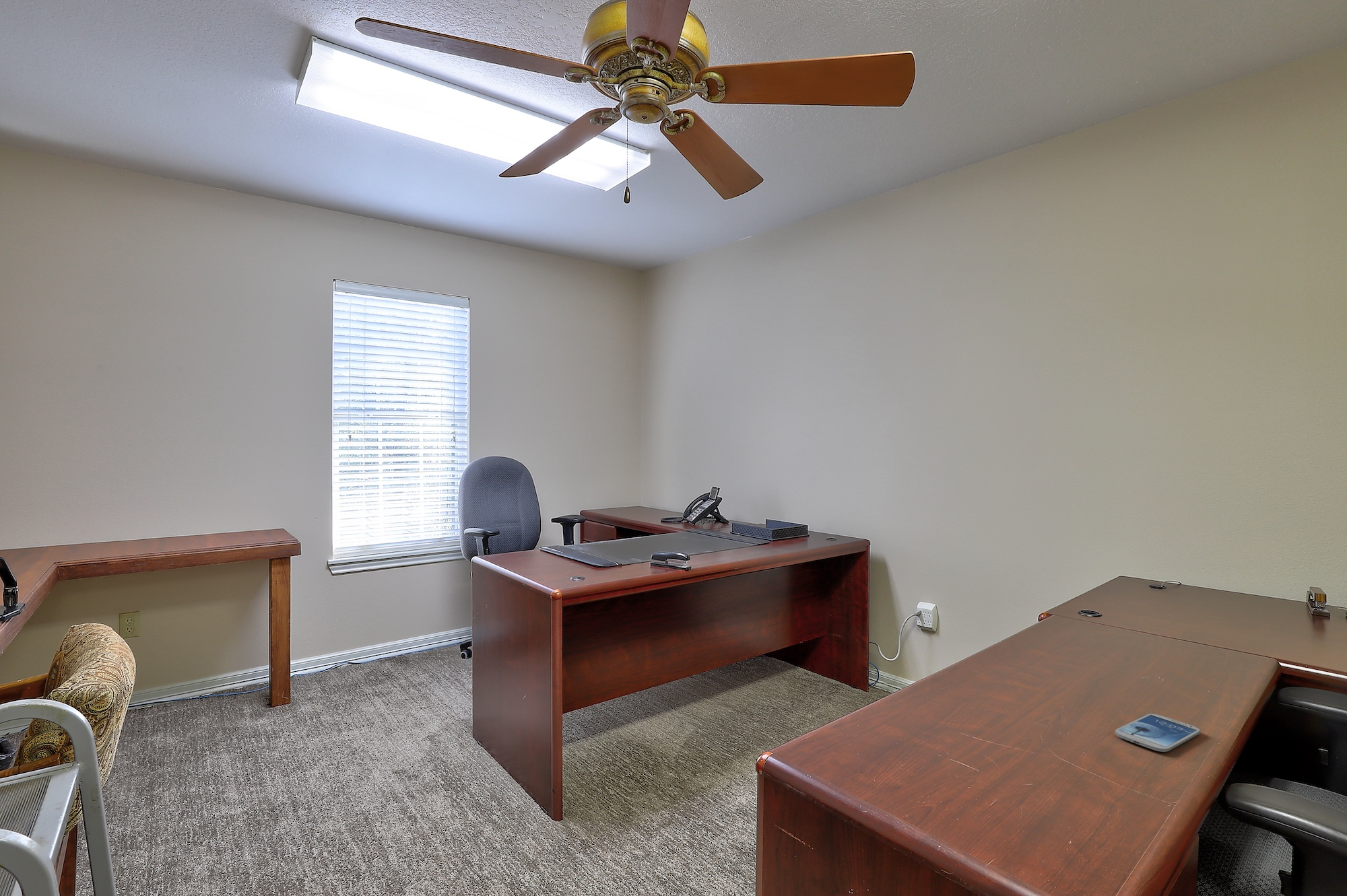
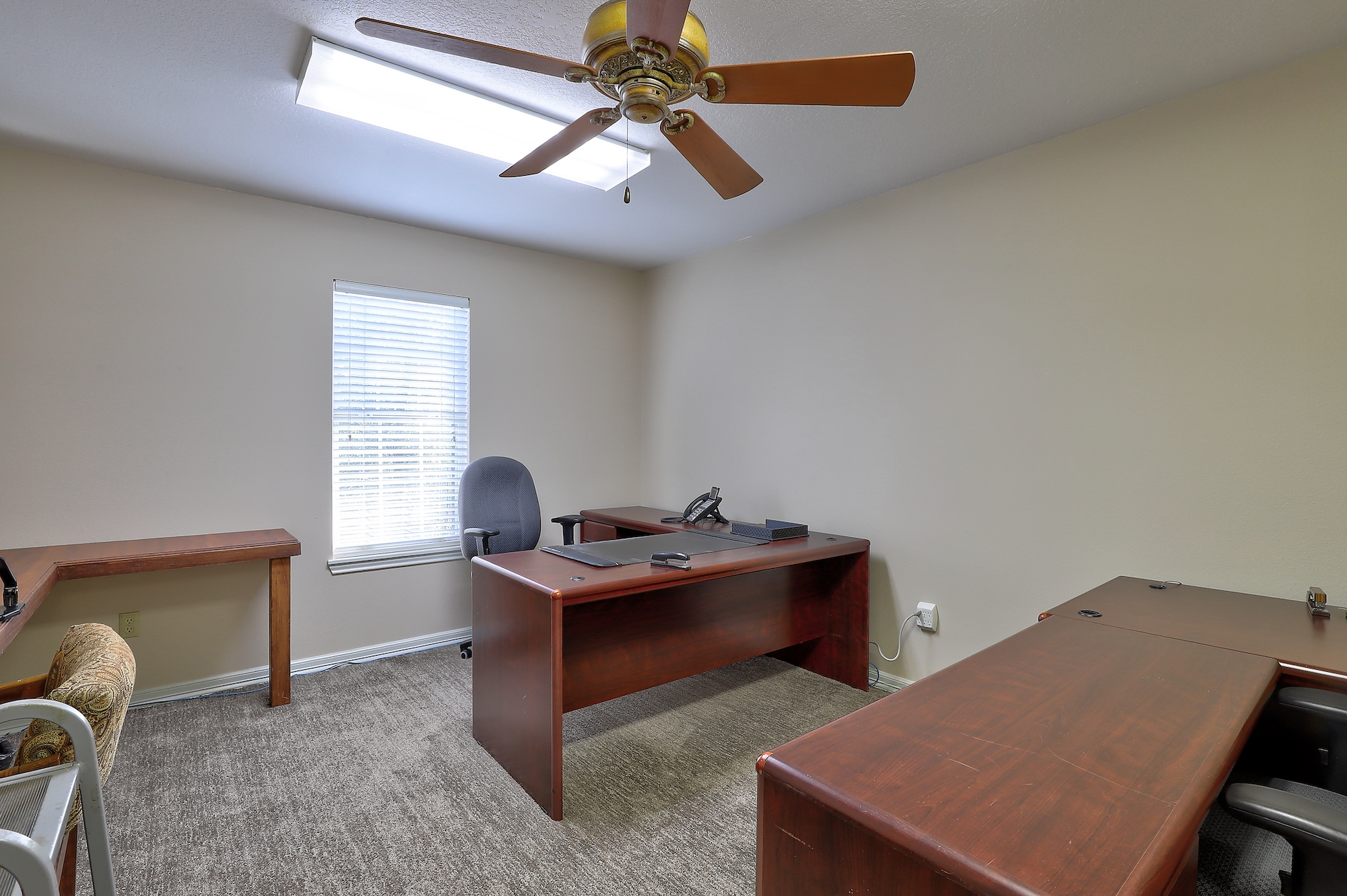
- smartphone (1157, 732)
